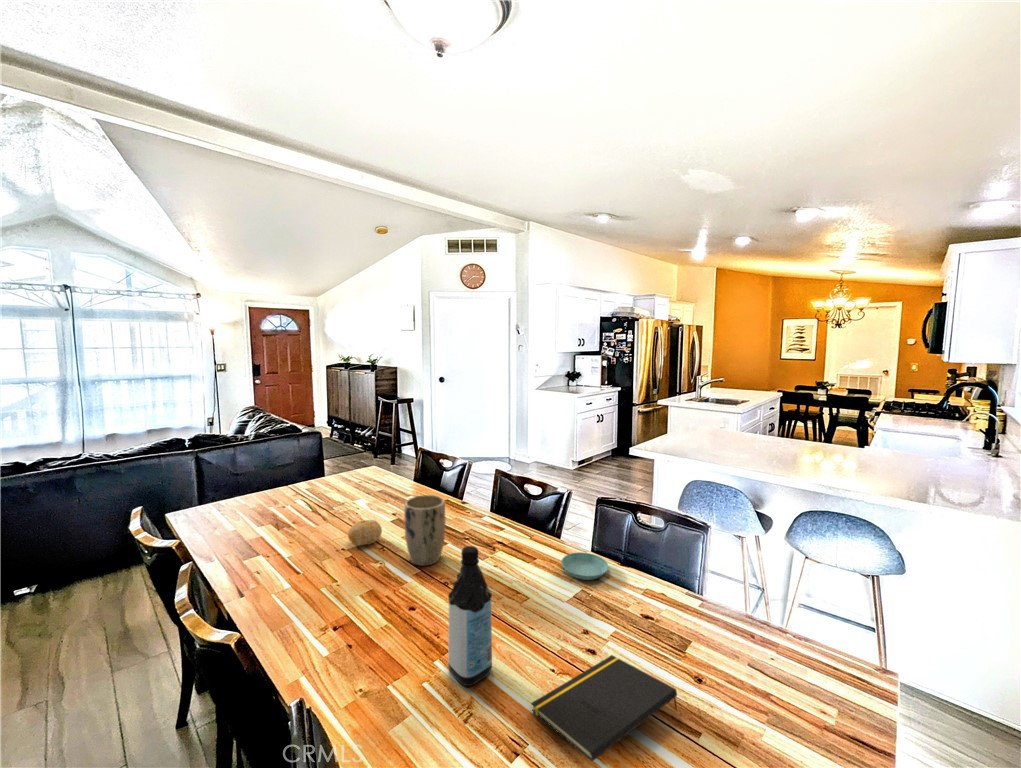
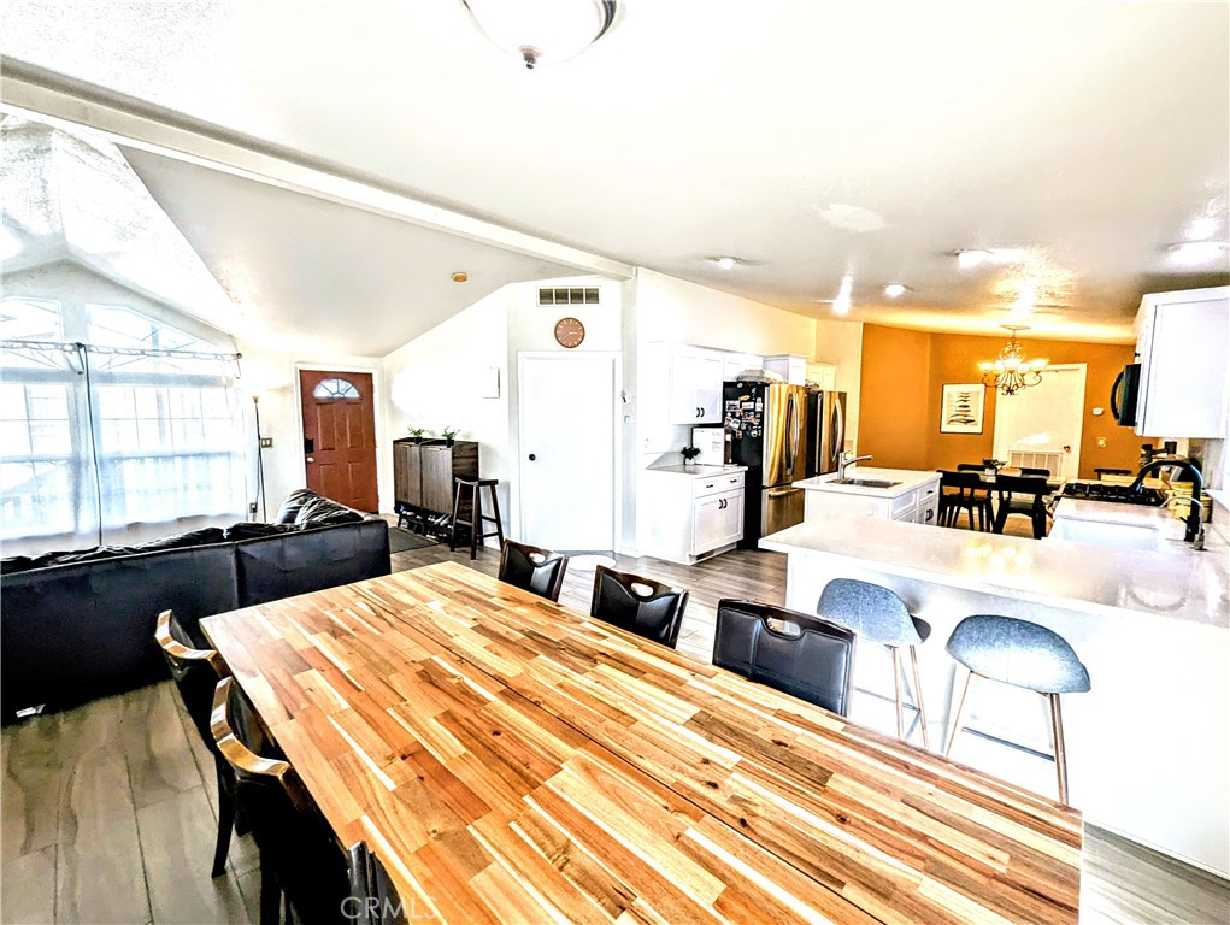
- plant pot (425, 530)
- fruit (365, 531)
- notepad (603, 699)
- saucer (584, 567)
- water bottle (470, 610)
